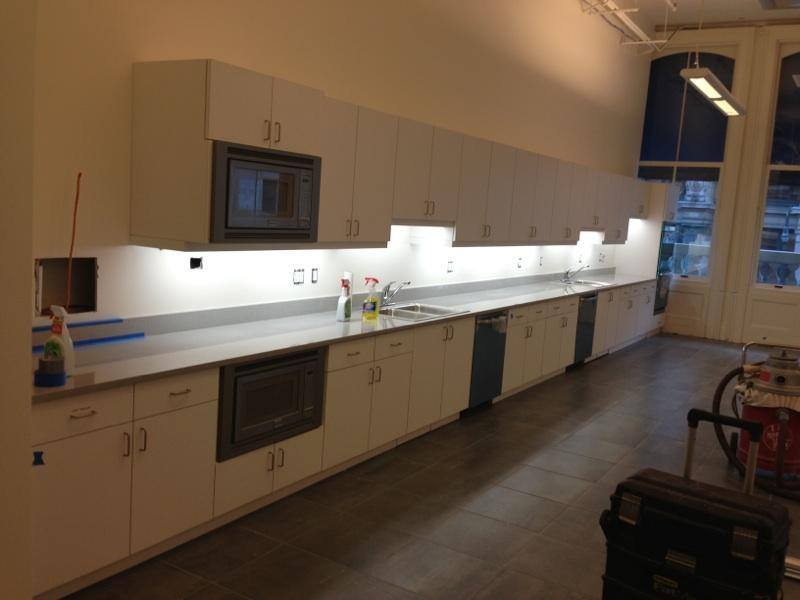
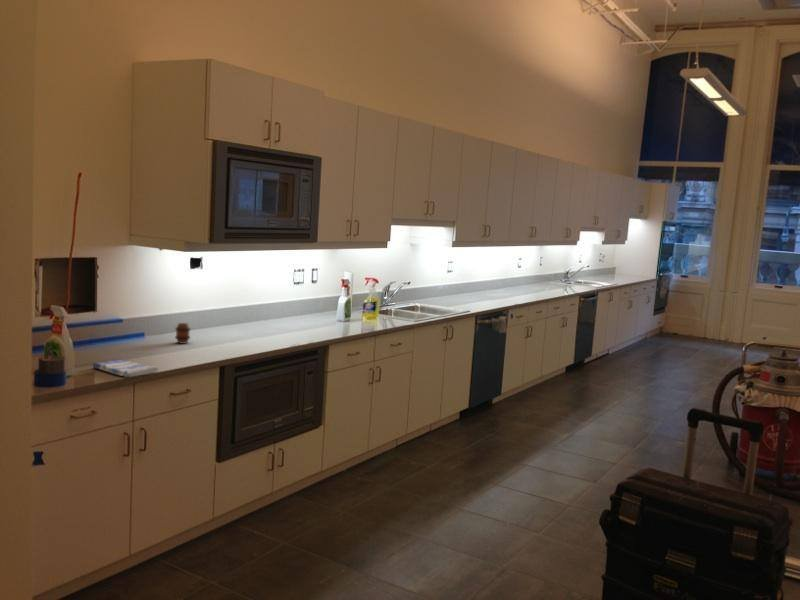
+ dish towel (125, 367)
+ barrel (182, 333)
